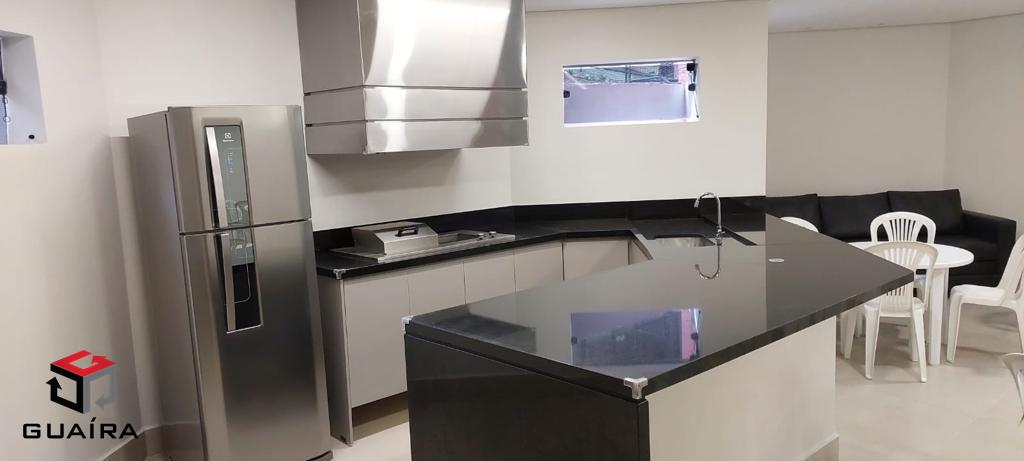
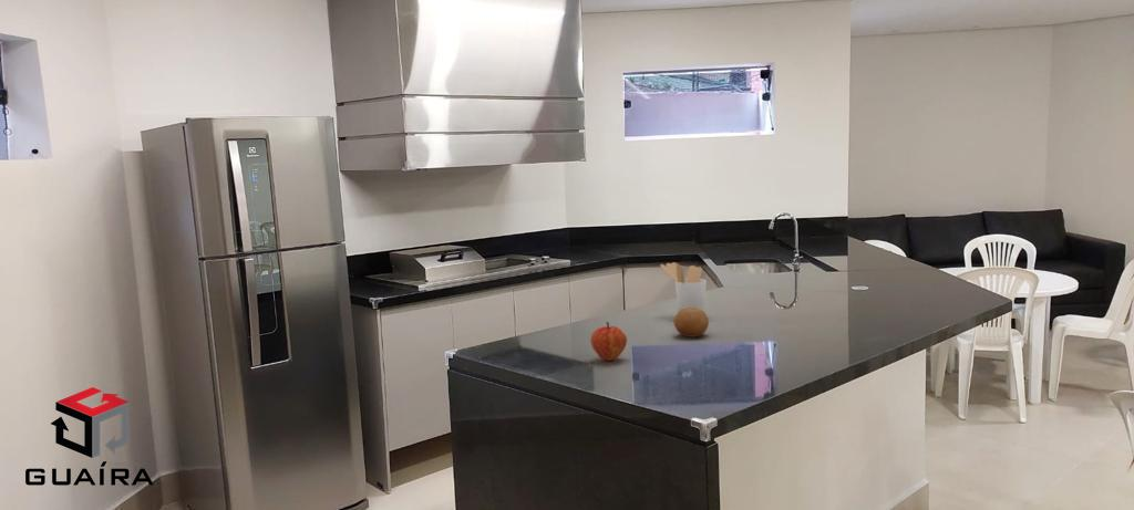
+ fruit (608, 341)
+ fruit (691, 321)
+ utensil holder (683, 289)
